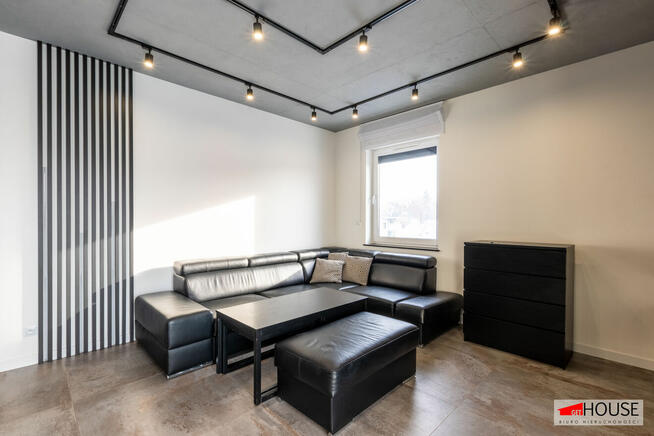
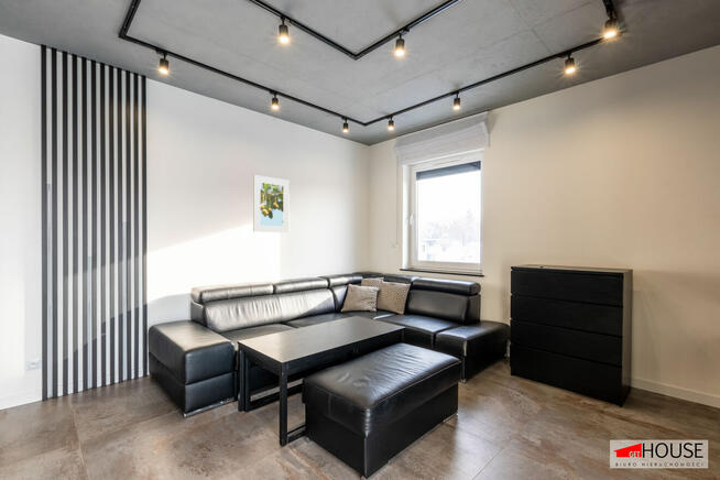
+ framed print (272, 205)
